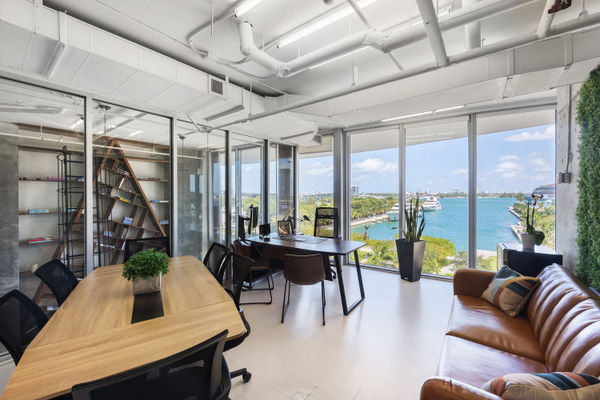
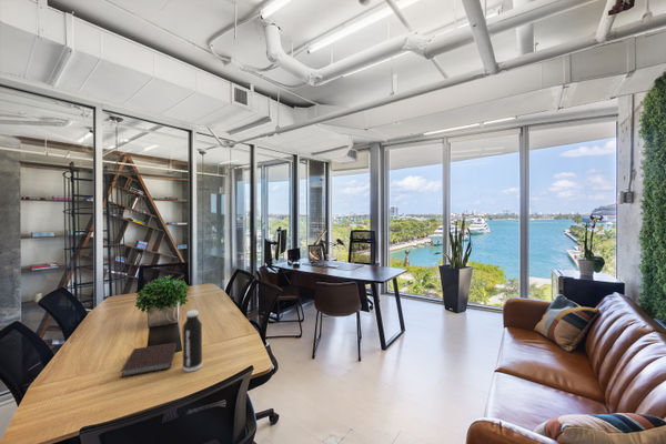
+ water bottle (192, 339)
+ notebook (151, 357)
